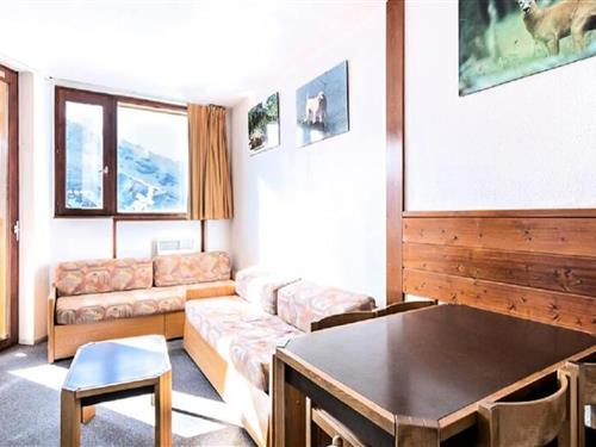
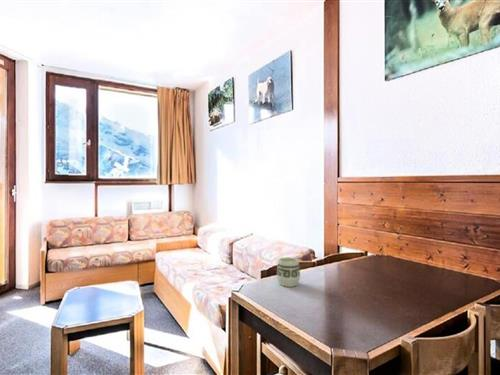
+ cup (288, 271)
